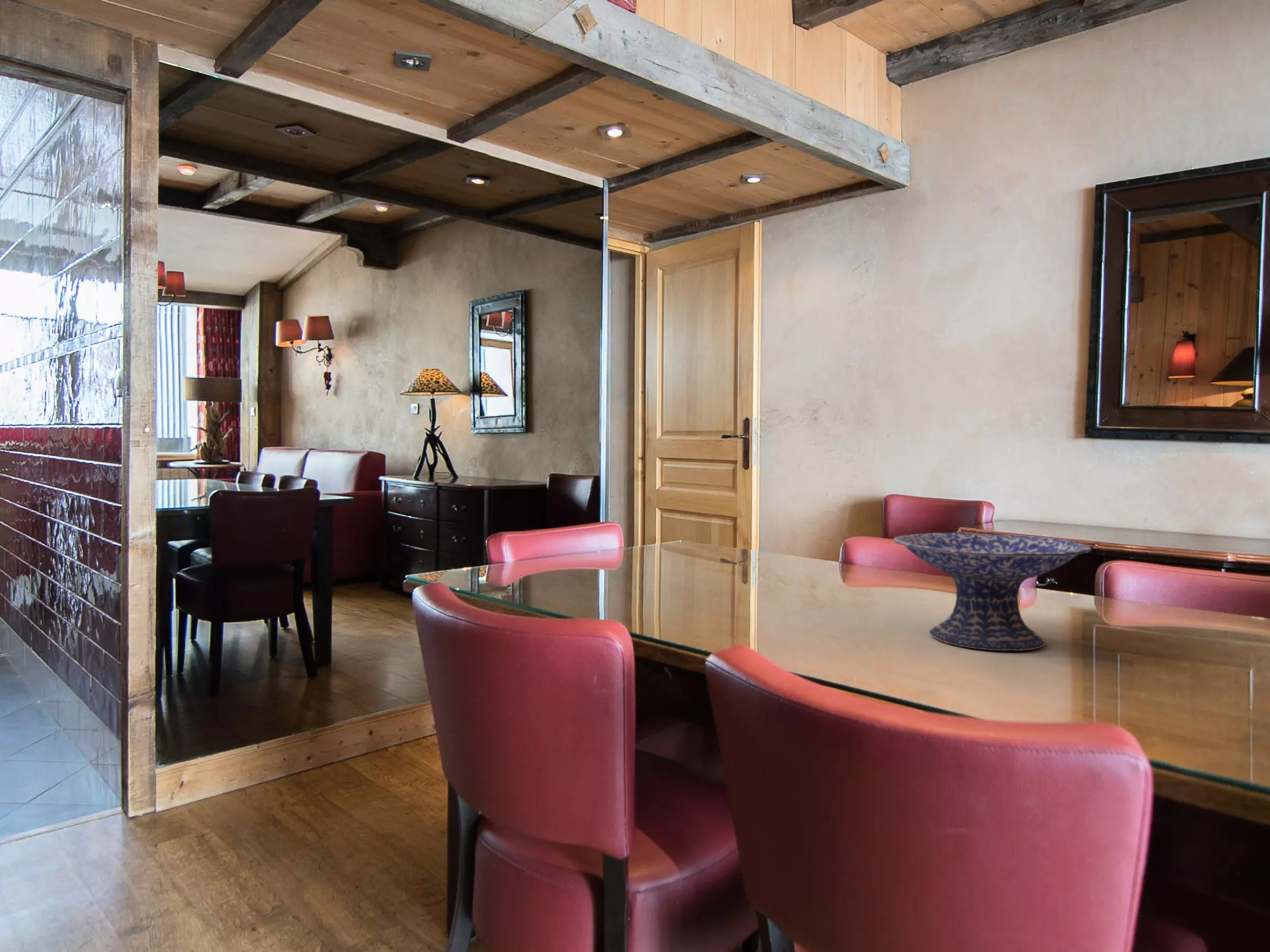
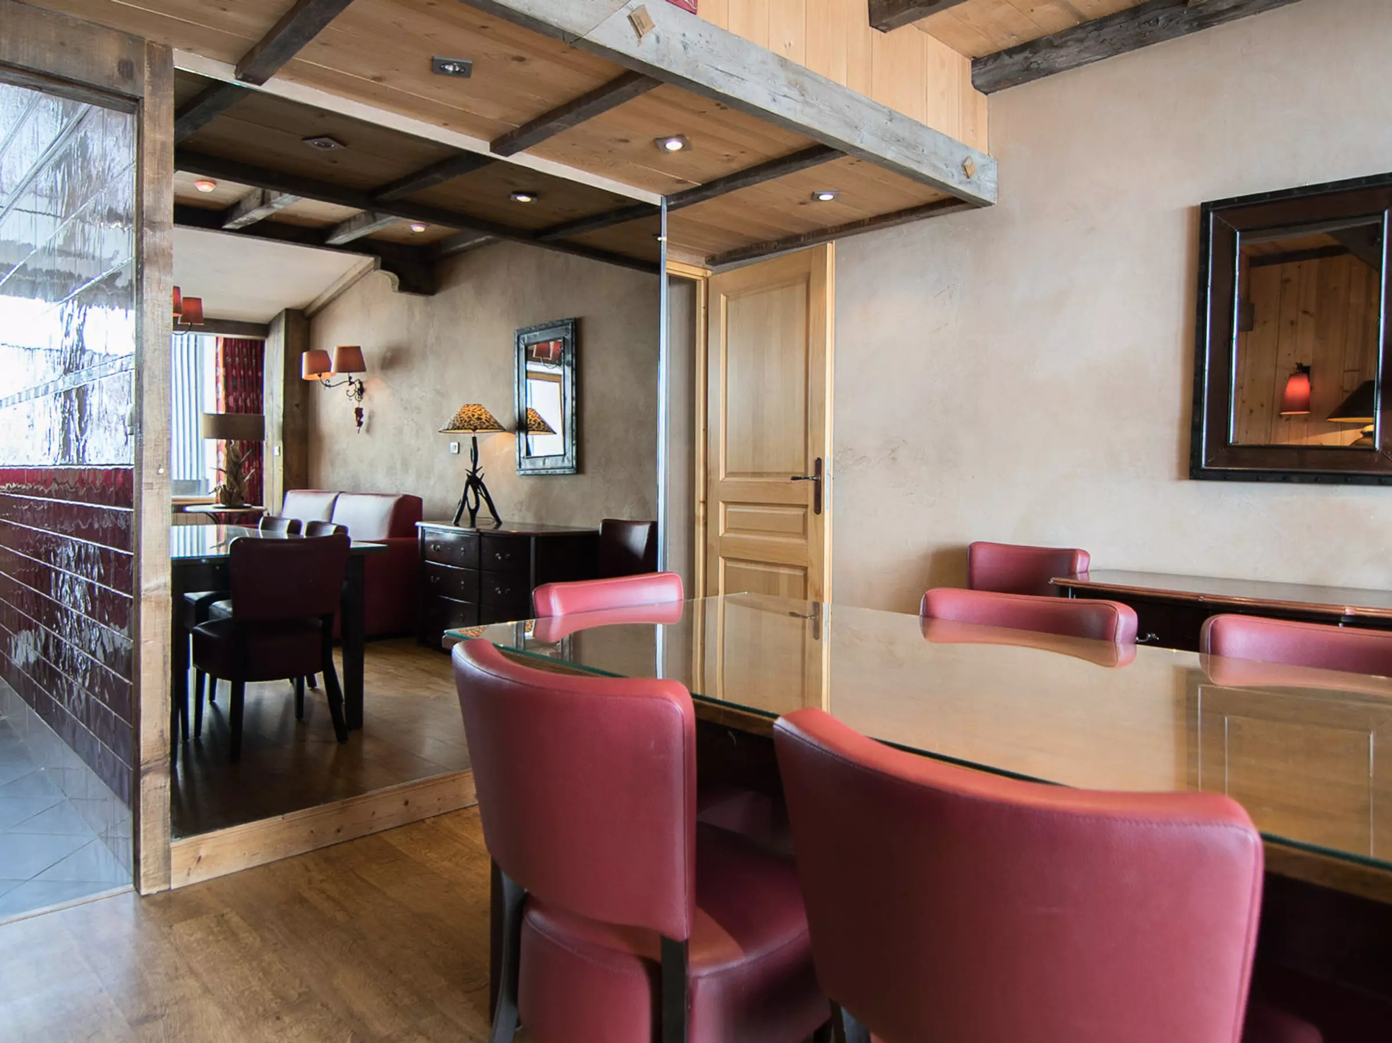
- decorative bowl (986, 590)
